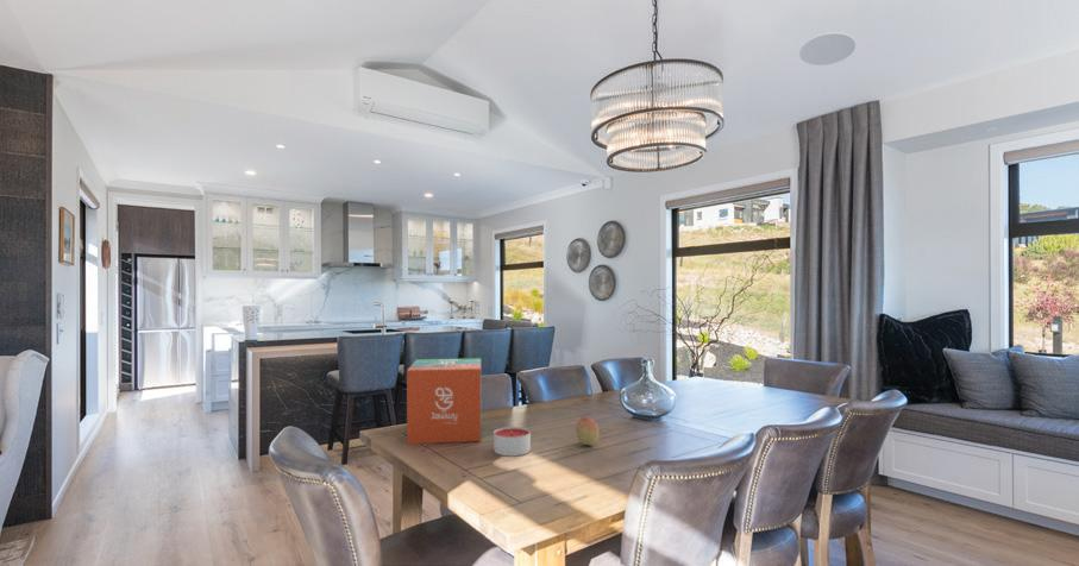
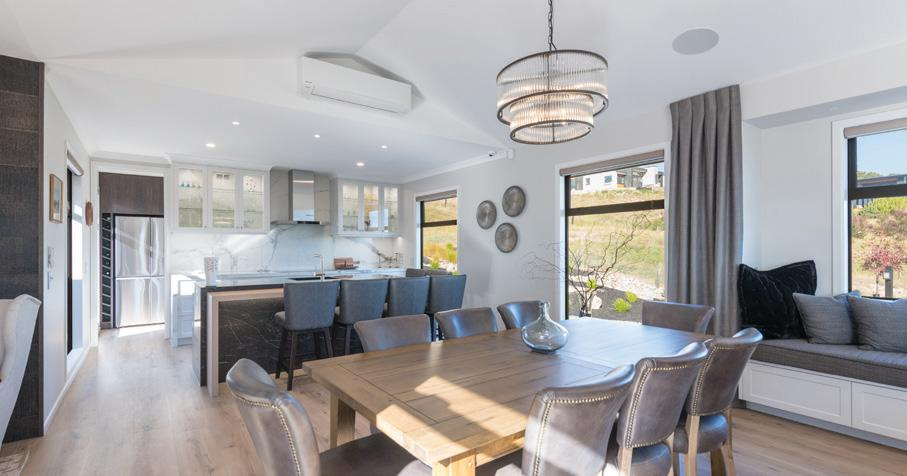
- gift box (446, 397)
- candle (512, 440)
- fruit (586, 430)
